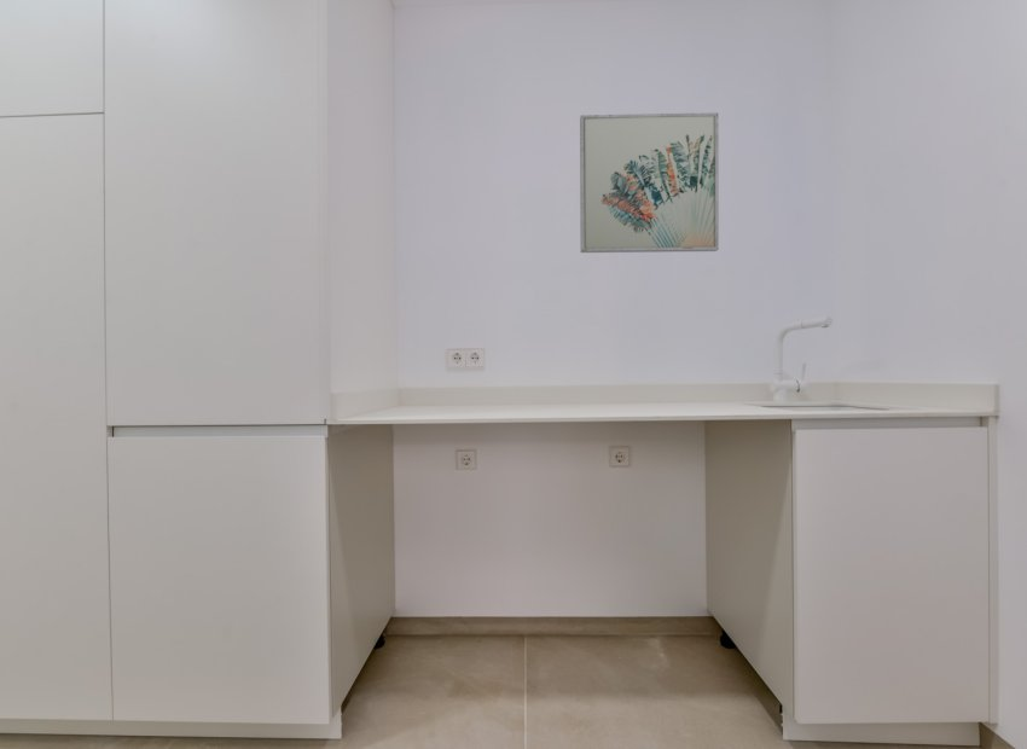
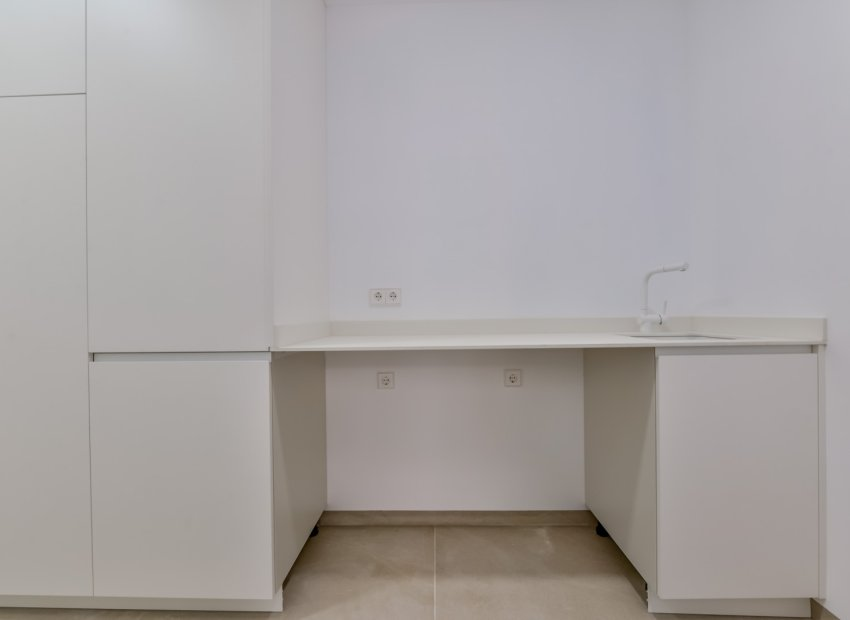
- wall art (648, 184)
